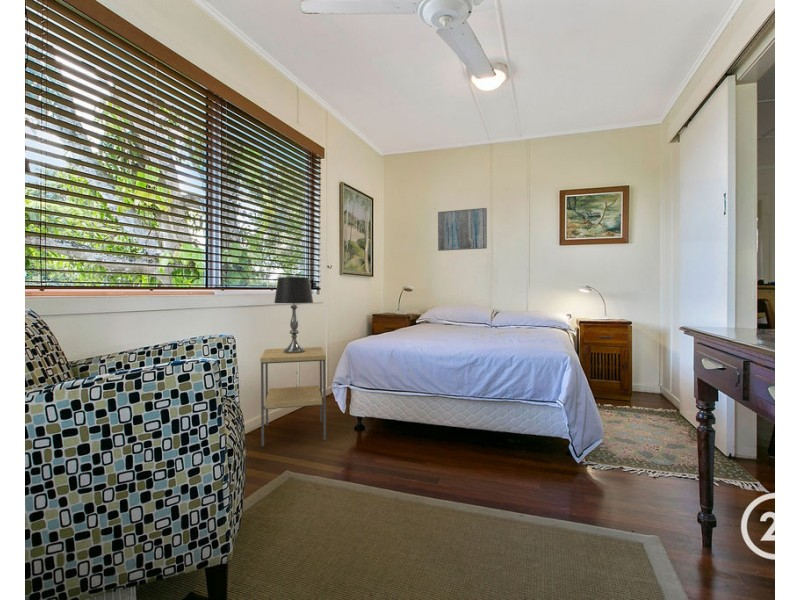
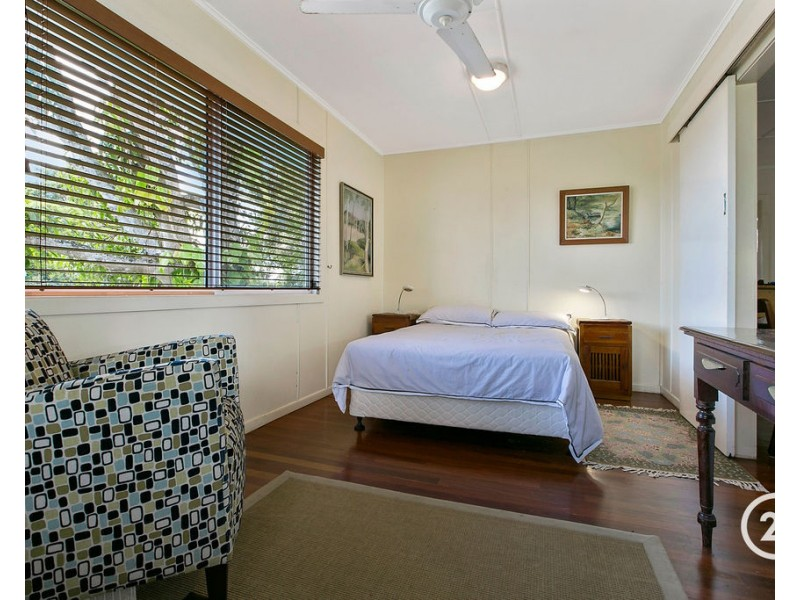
- side table (294, 392)
- table lamp (294, 314)
- wall art (461, 229)
